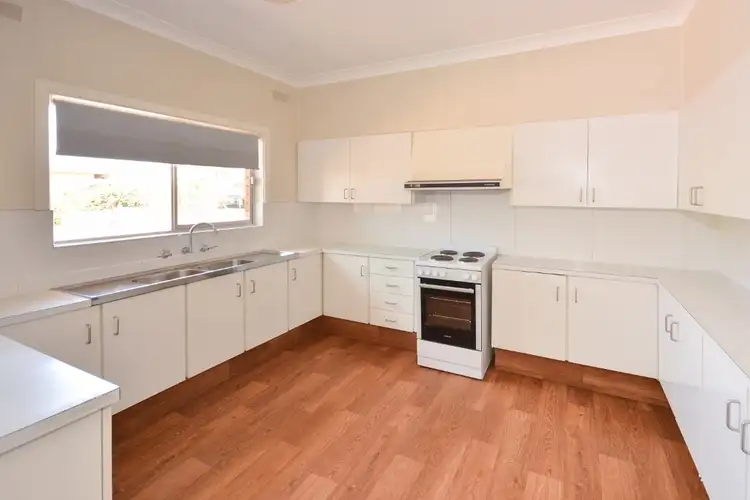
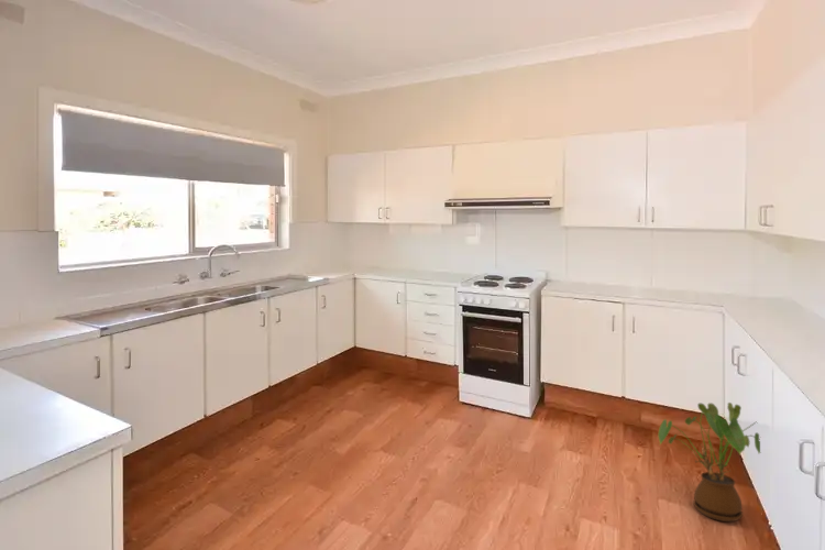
+ house plant (712, 459)
